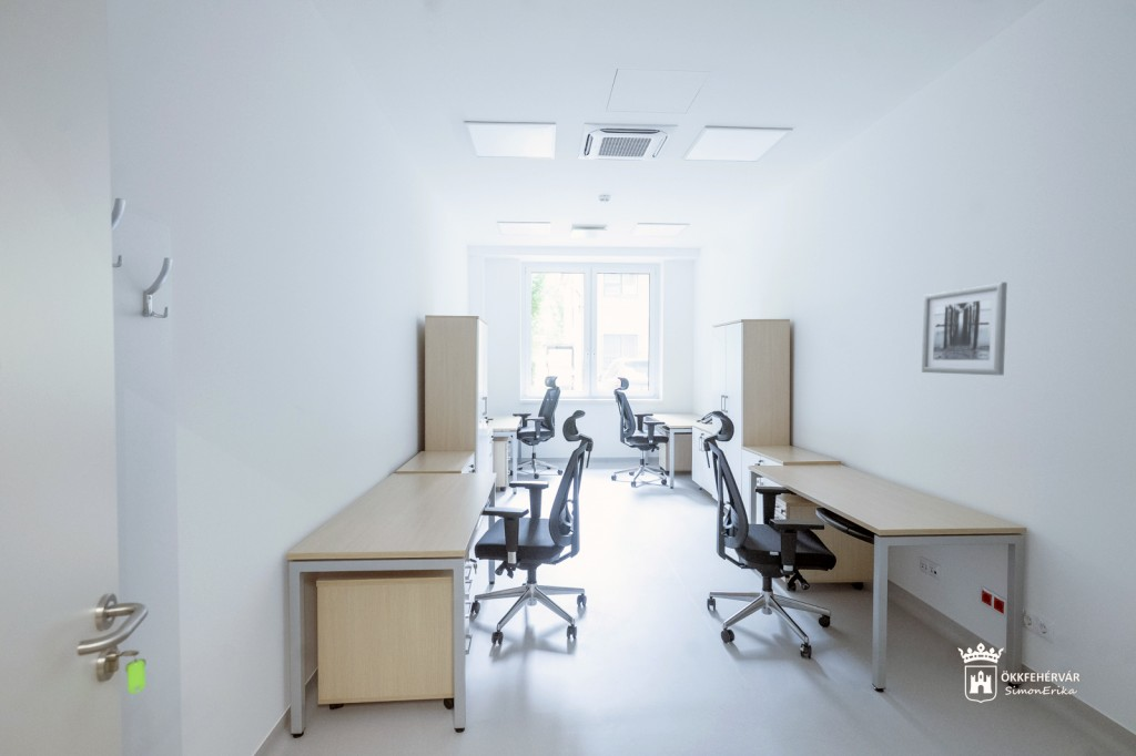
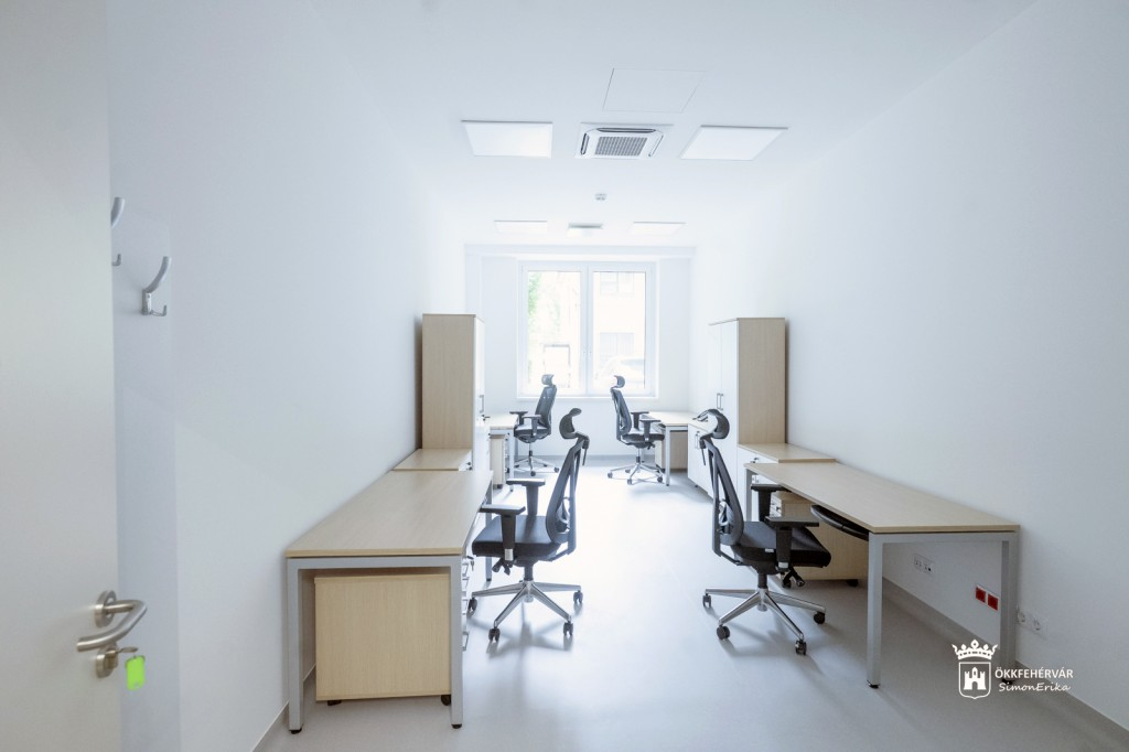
- wall art (960, 331)
